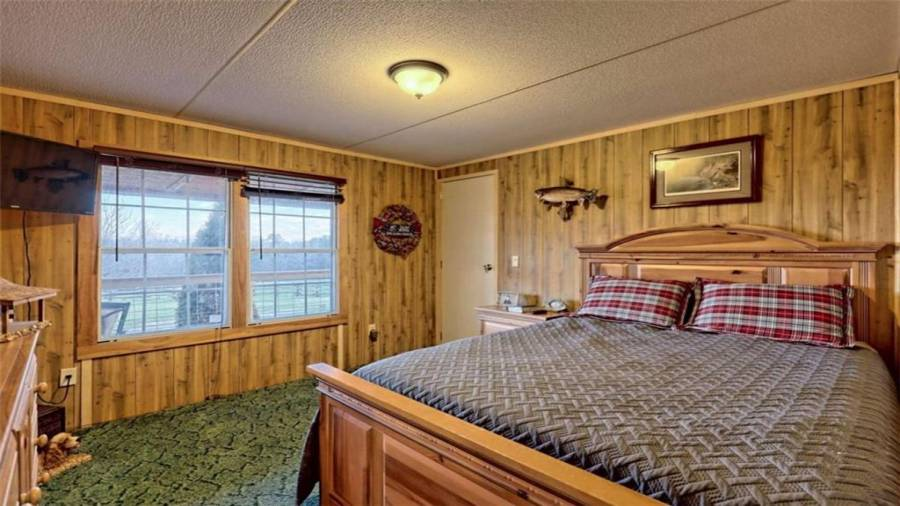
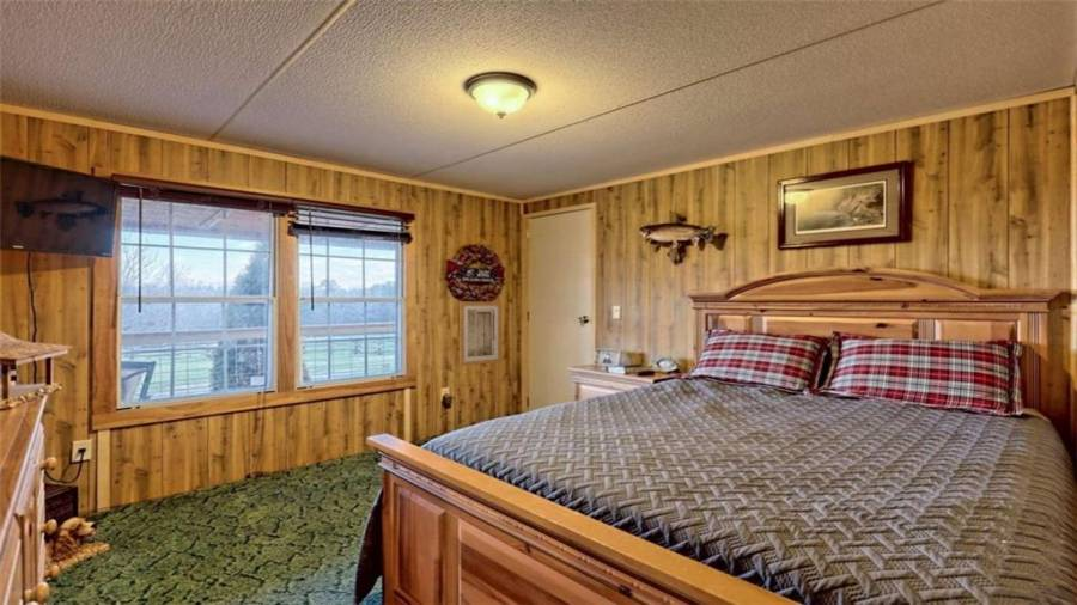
+ wall art (481, 332)
